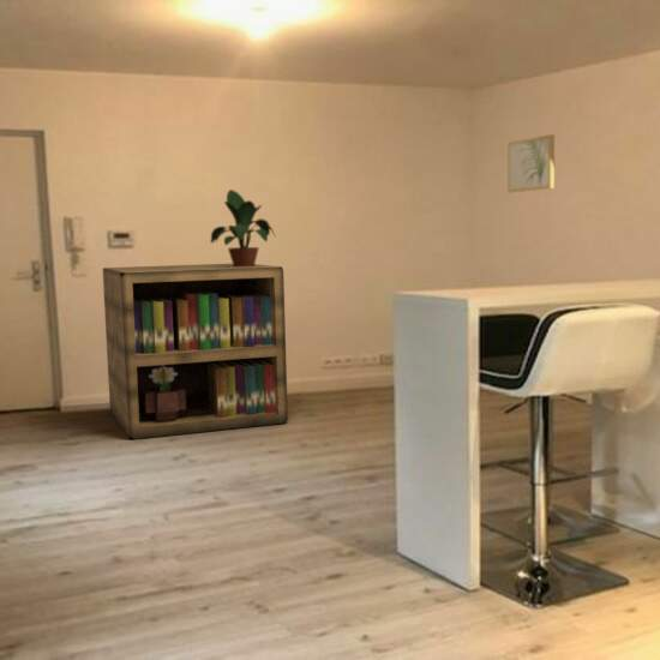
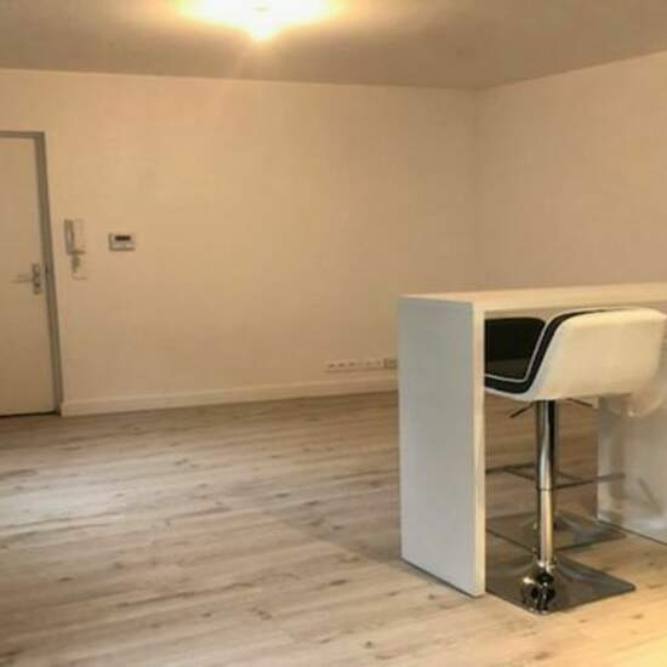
- wall art (529, 164)
- potted plant (244, 227)
- bookshelf (191, 342)
